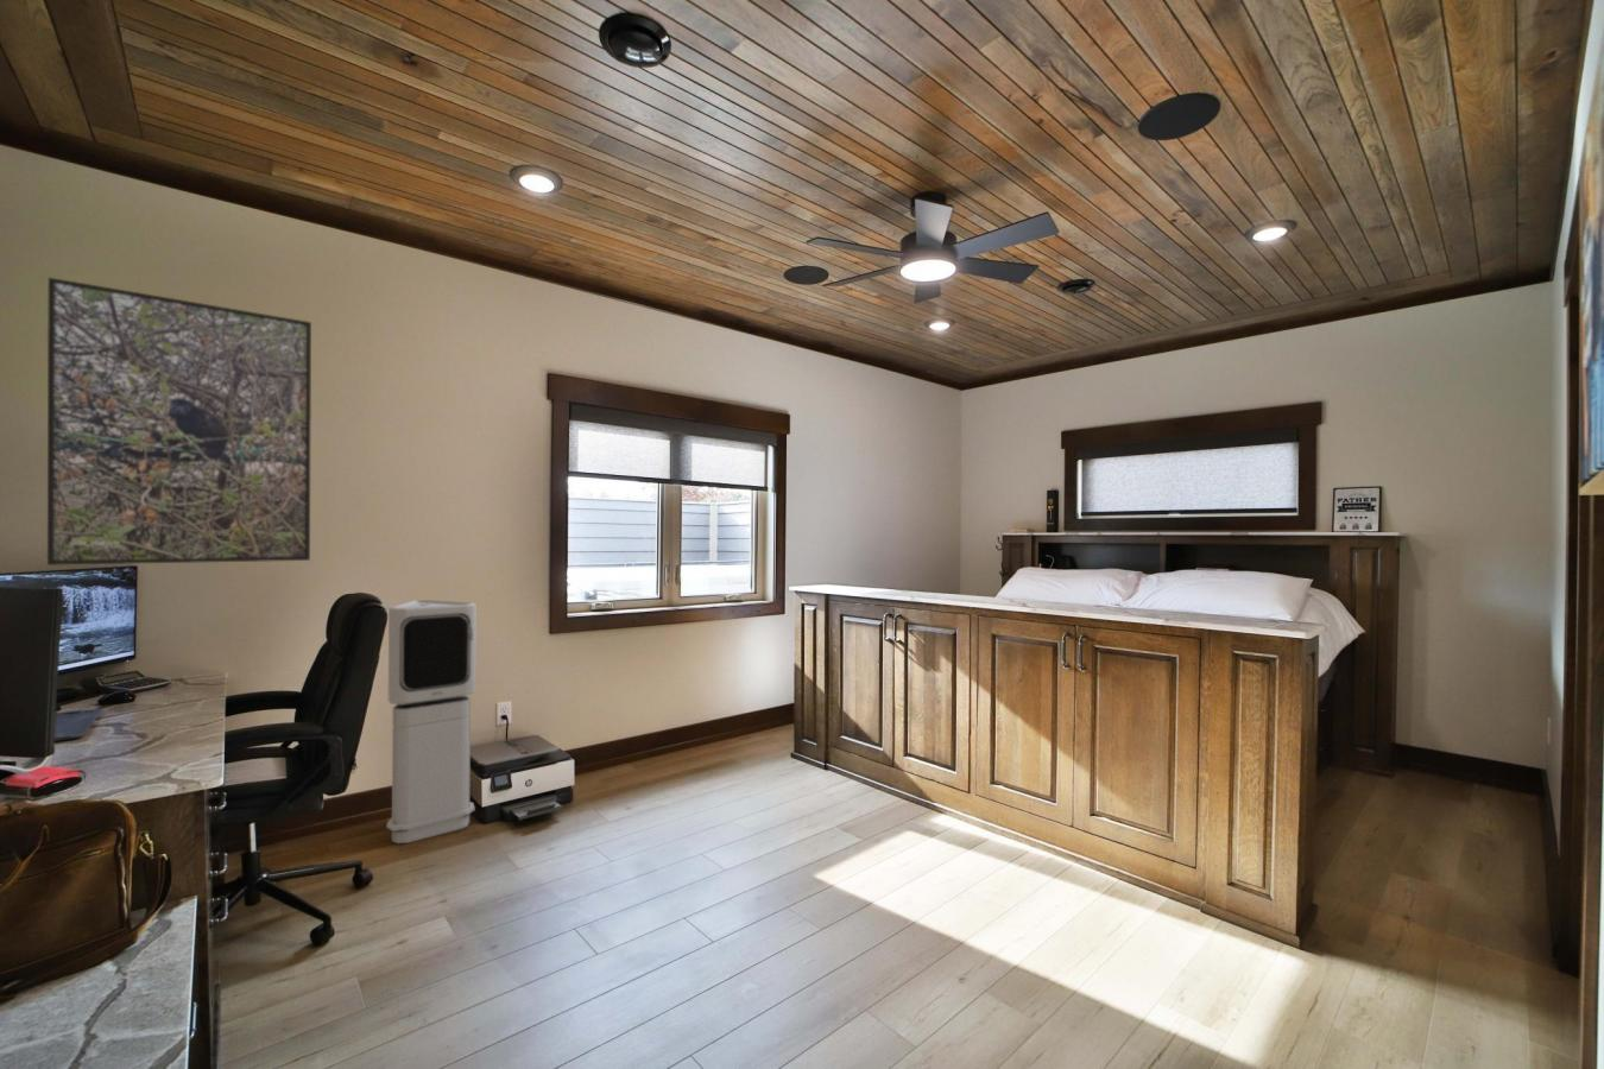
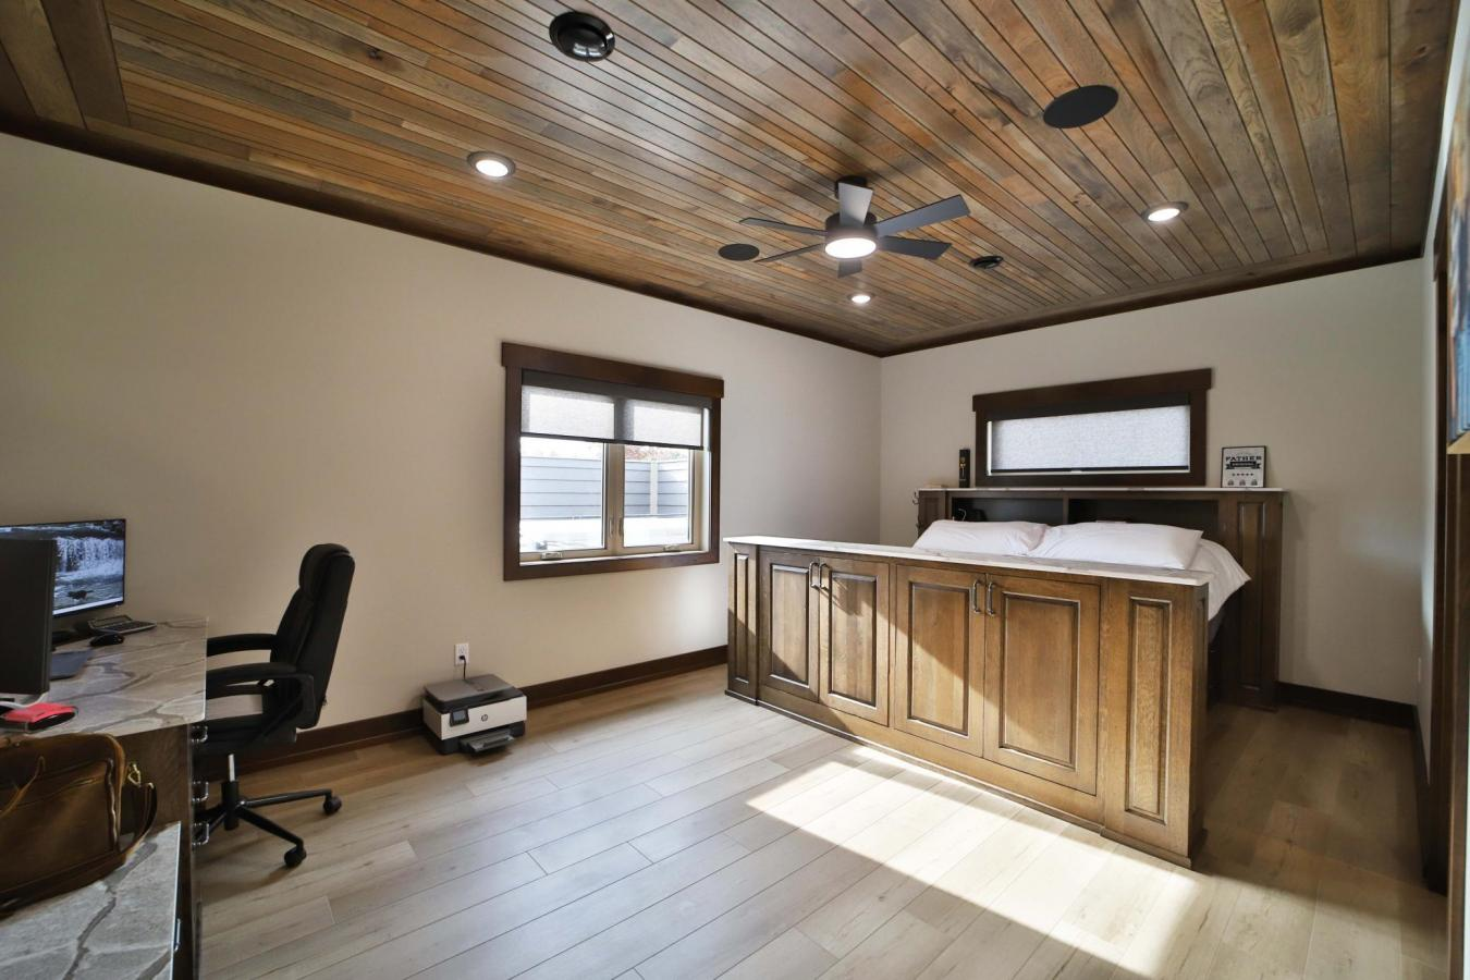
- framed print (191, 432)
- air purifier (425, 712)
